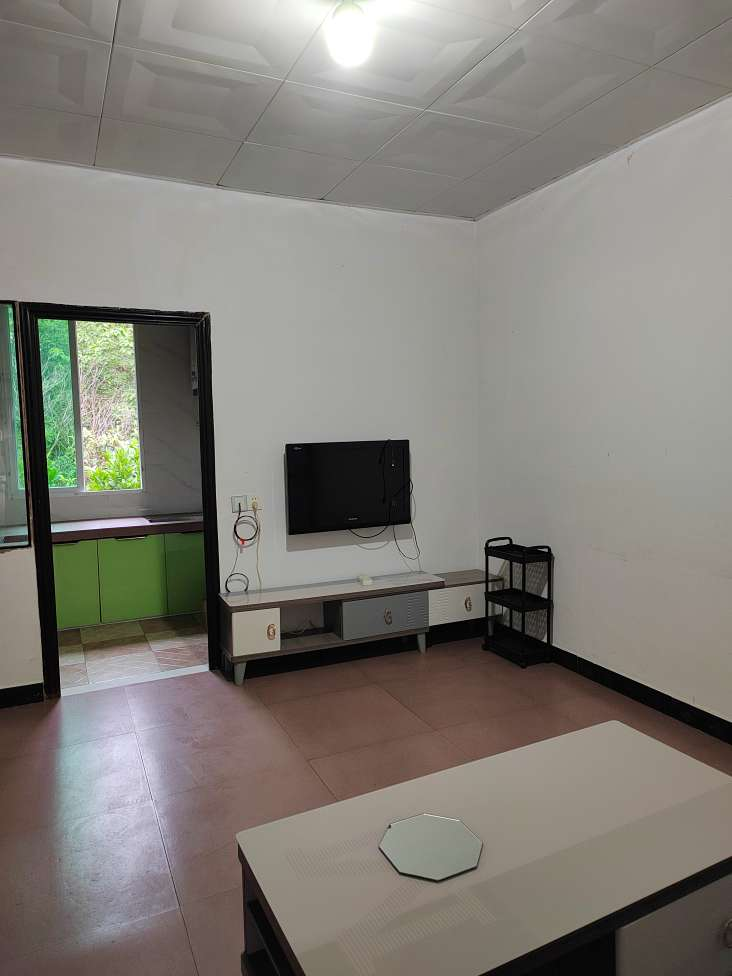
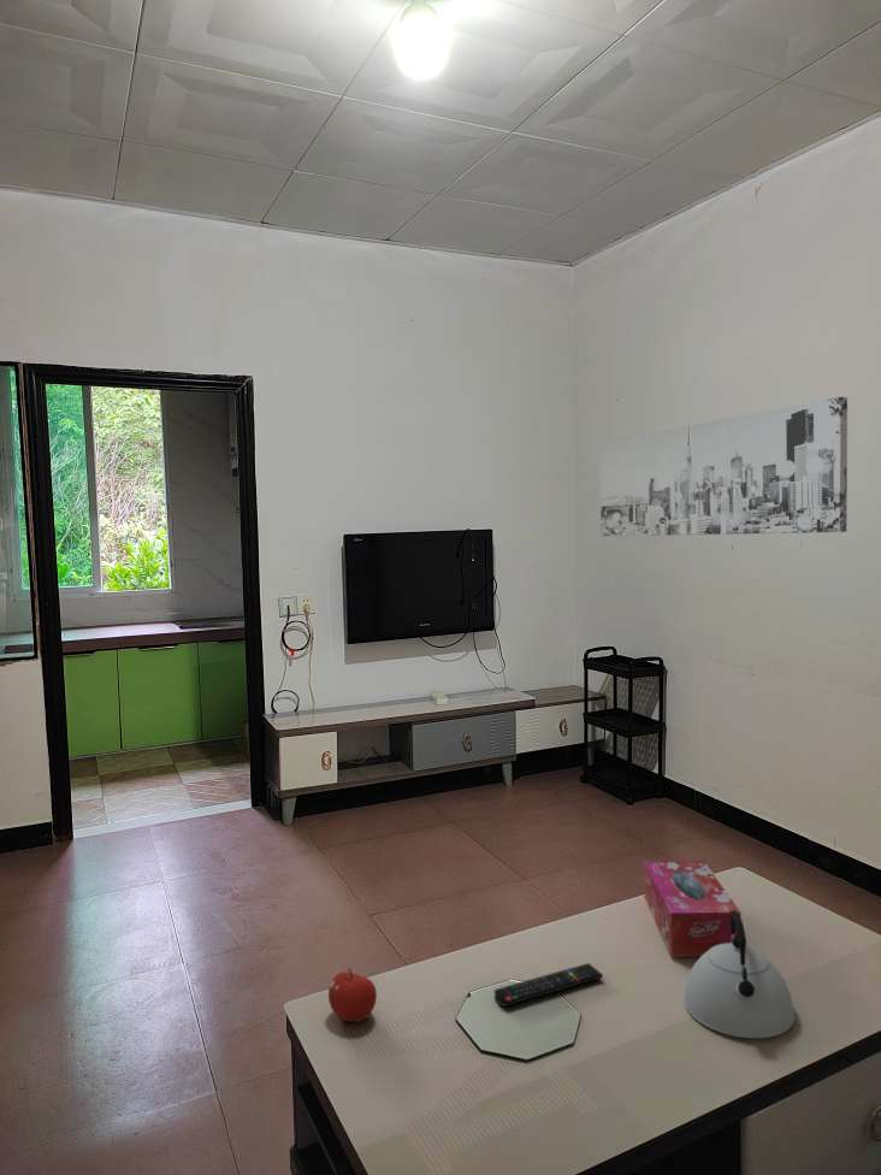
+ fruit (351, 993)
+ wall art (702, 479)
+ kettle (738, 963)
+ remote control (548, 985)
+ tissue box (688, 904)
